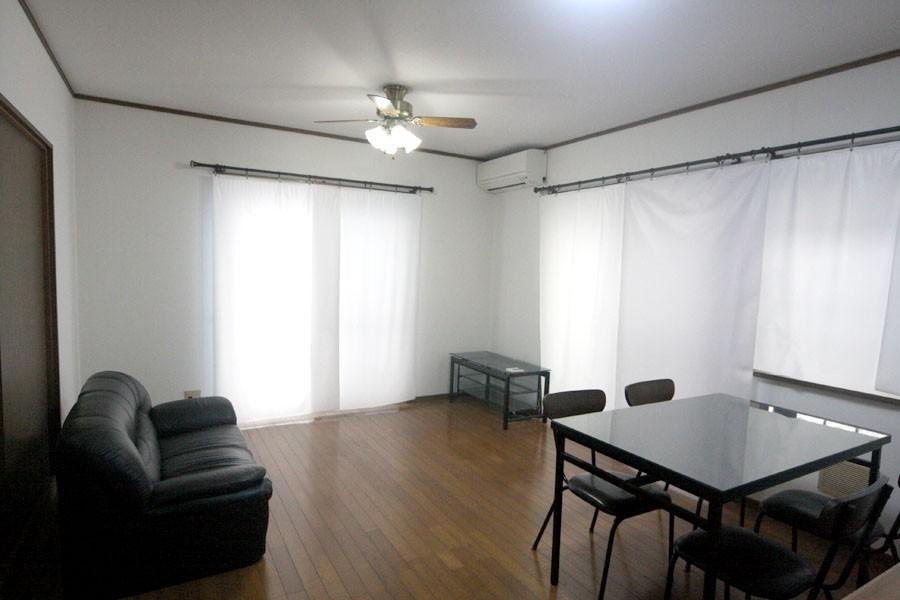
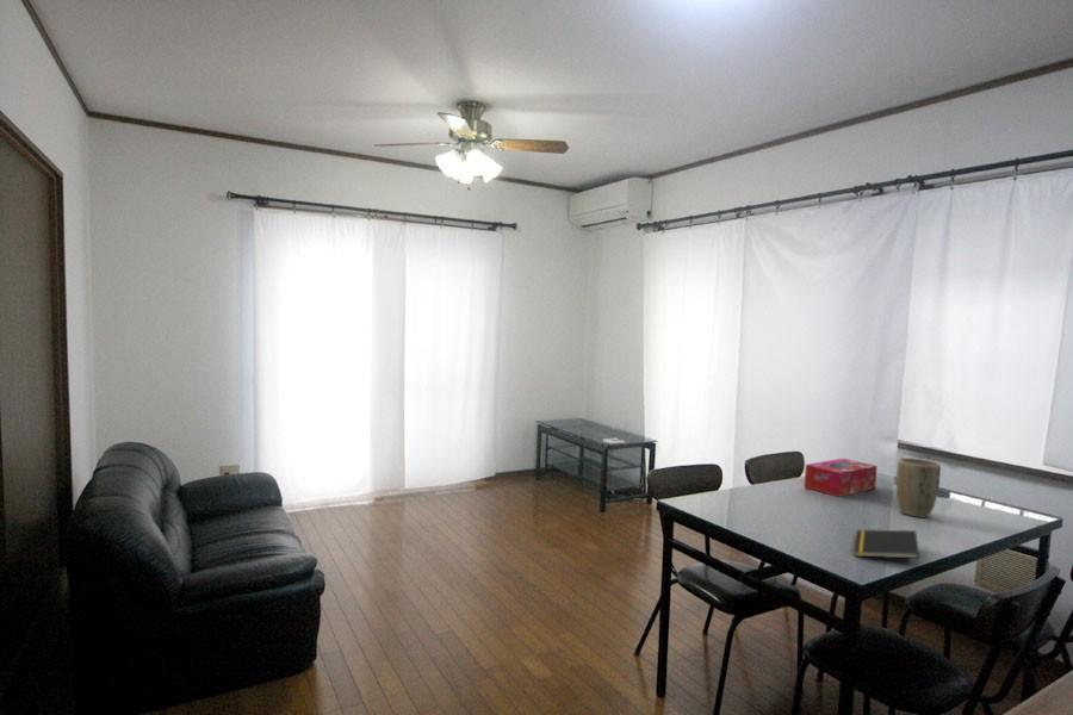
+ plant pot (917, 487)
+ tissue box (841, 475)
+ notepad (886, 542)
